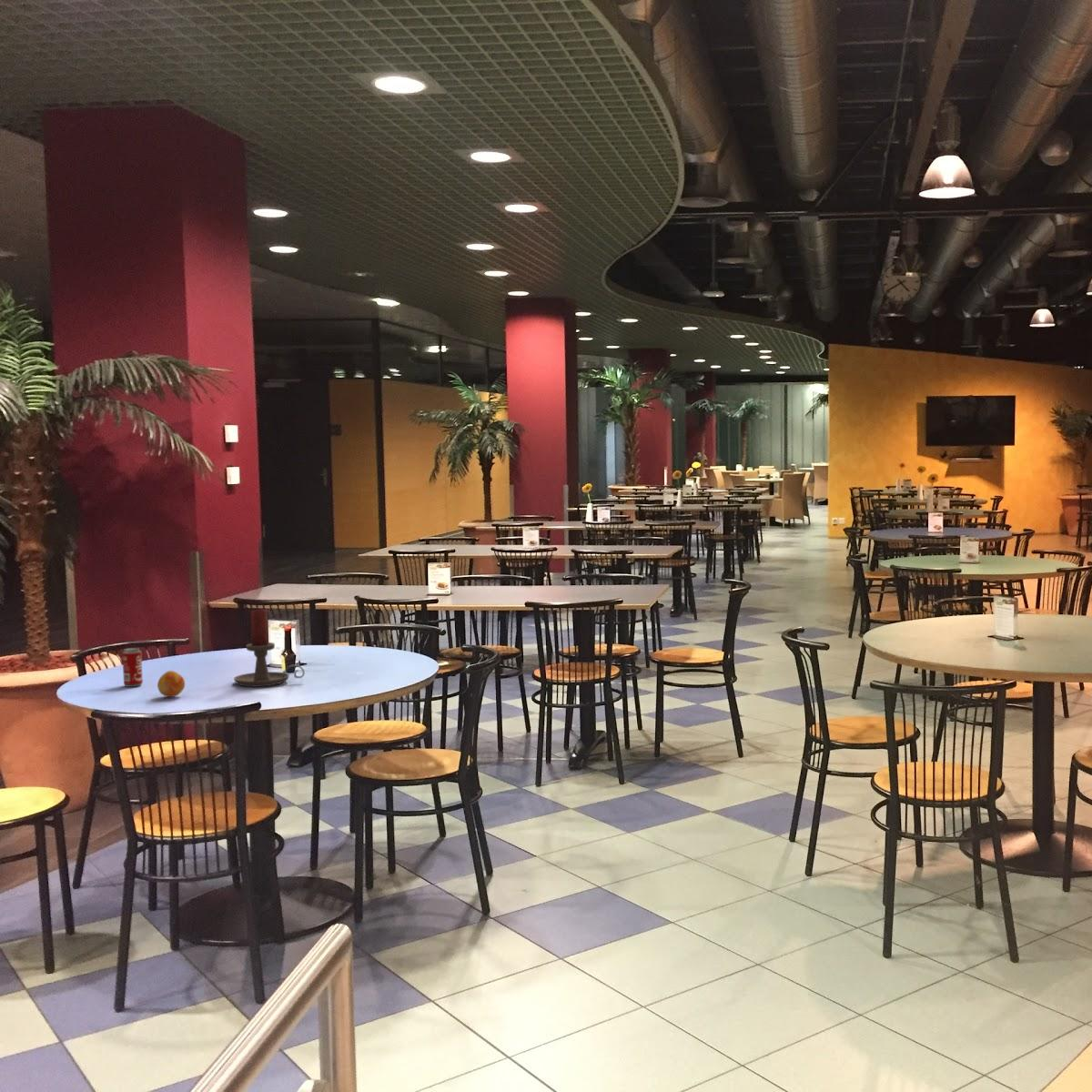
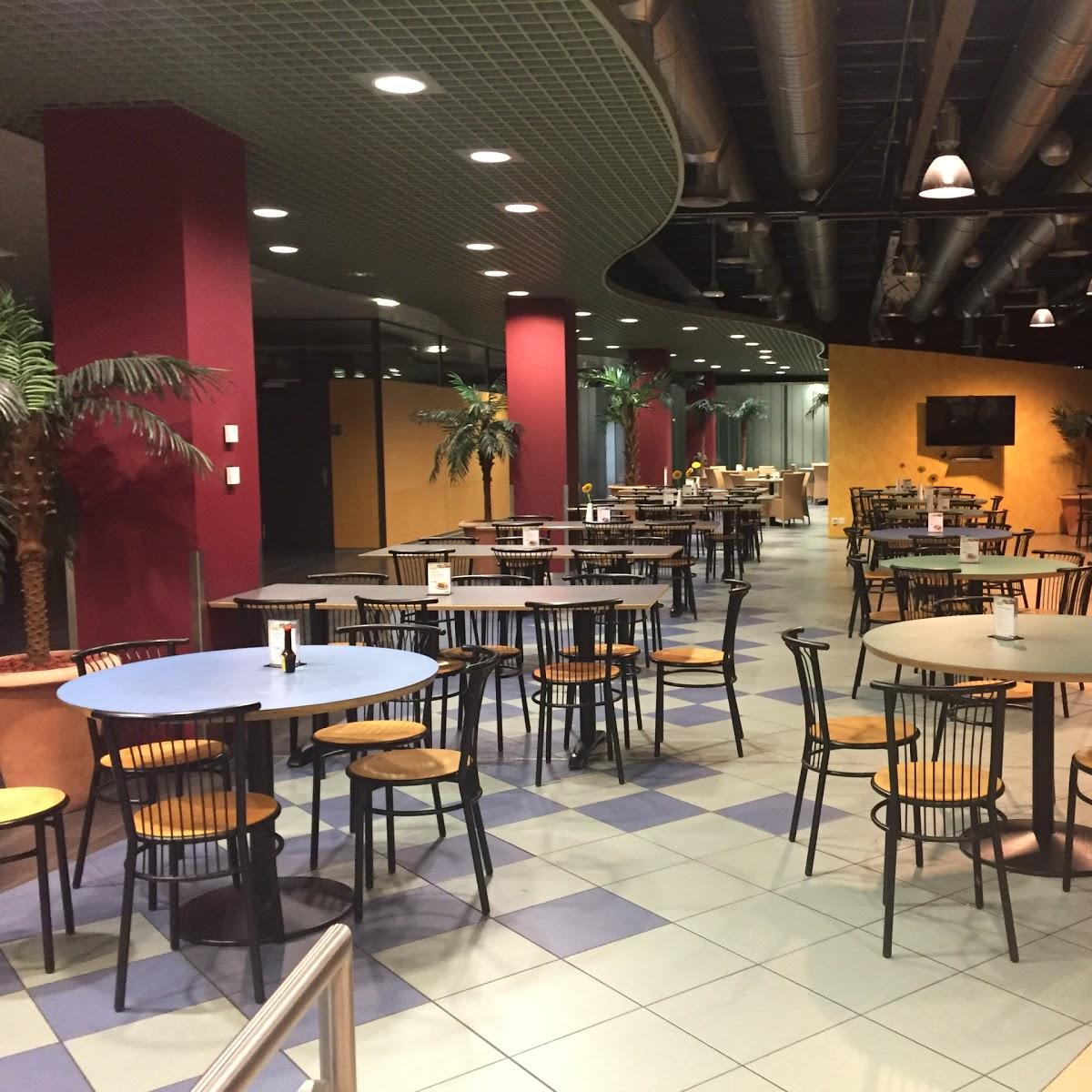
- beverage can (132, 667)
- fruit (170, 683)
- candle holder (268, 645)
